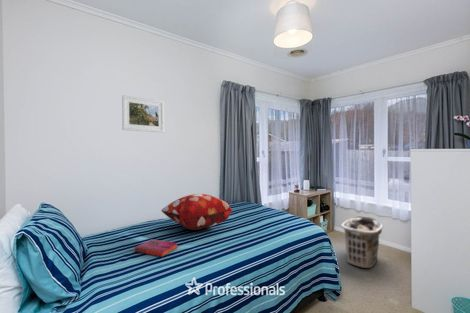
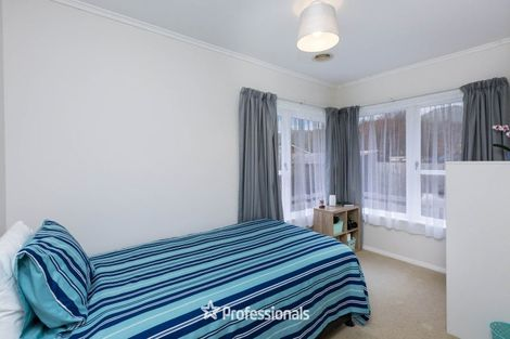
- hardback book (156, 247)
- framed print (144, 114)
- clothes hamper (362, 238)
- decorative pillow (197, 210)
